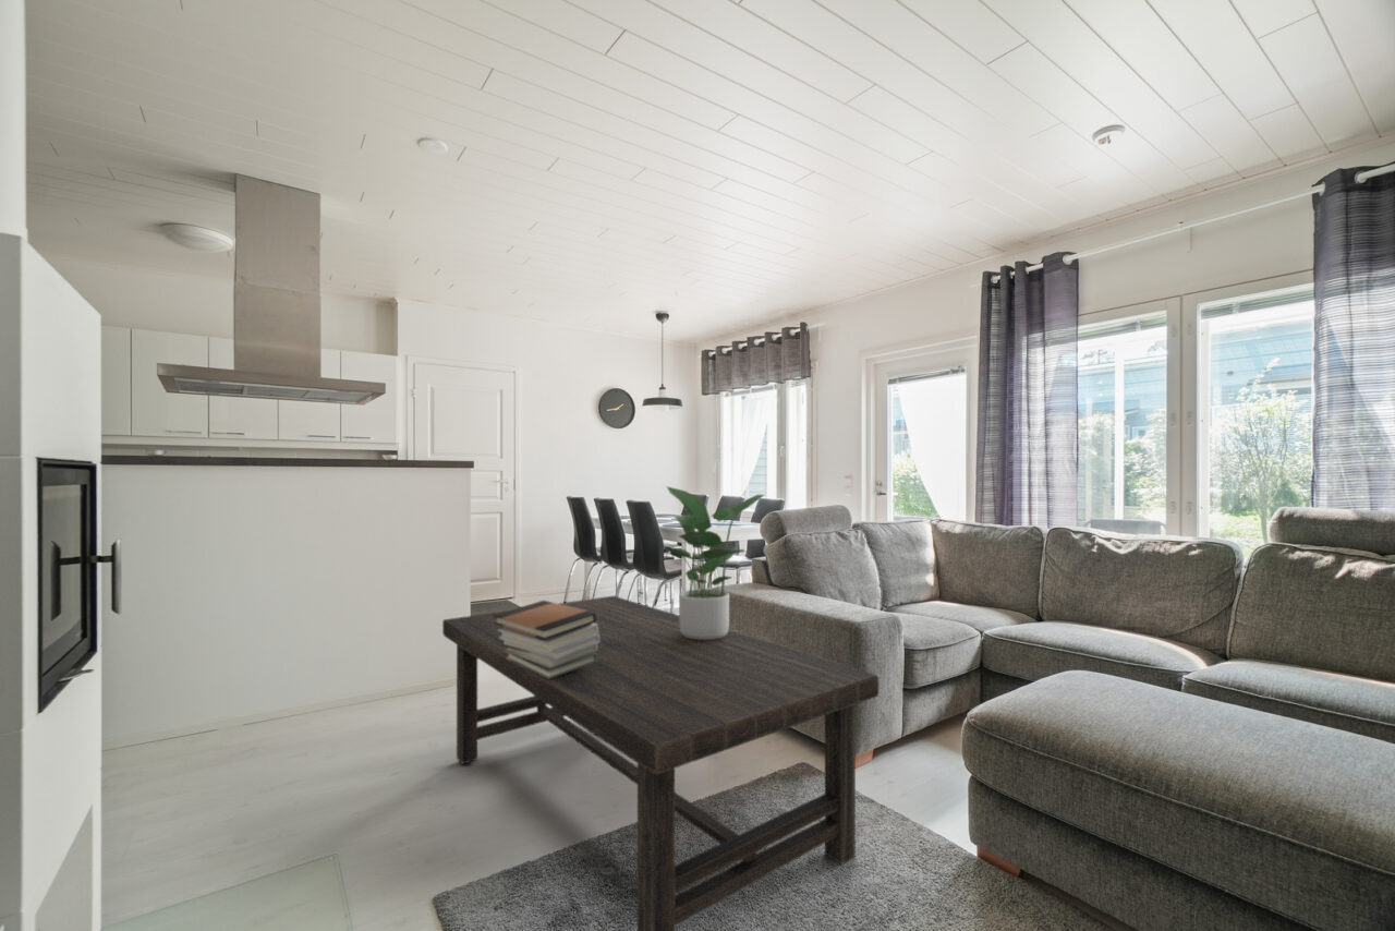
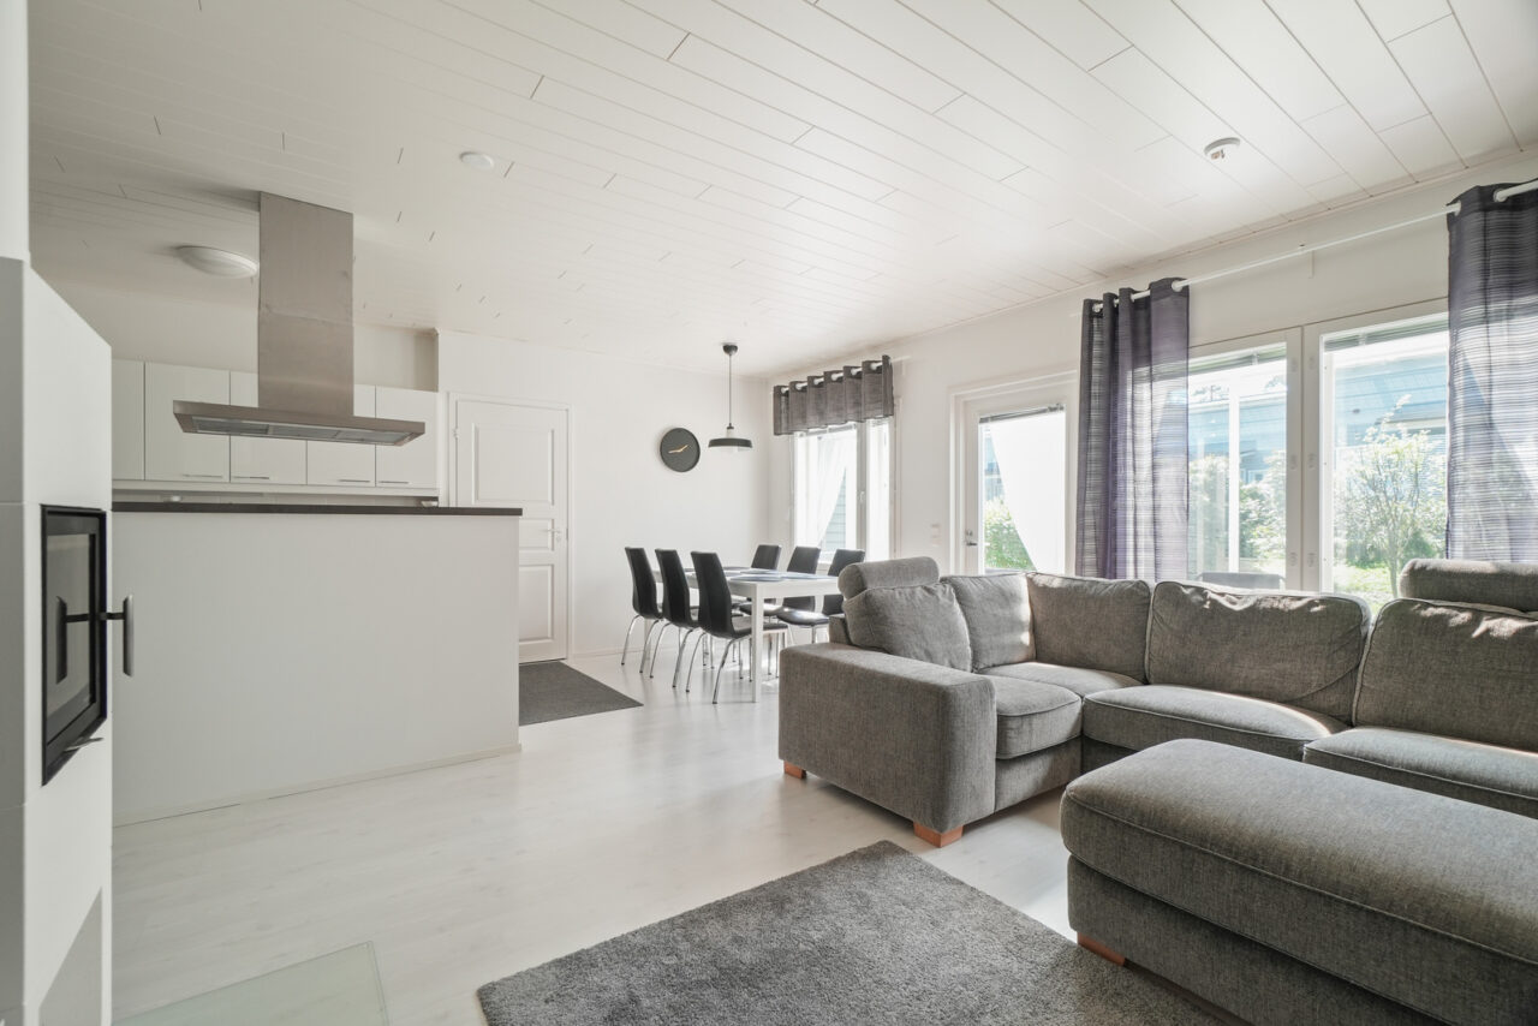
- potted plant (708, 560)
- book stack (549, 639)
- coffee table (627, 722)
